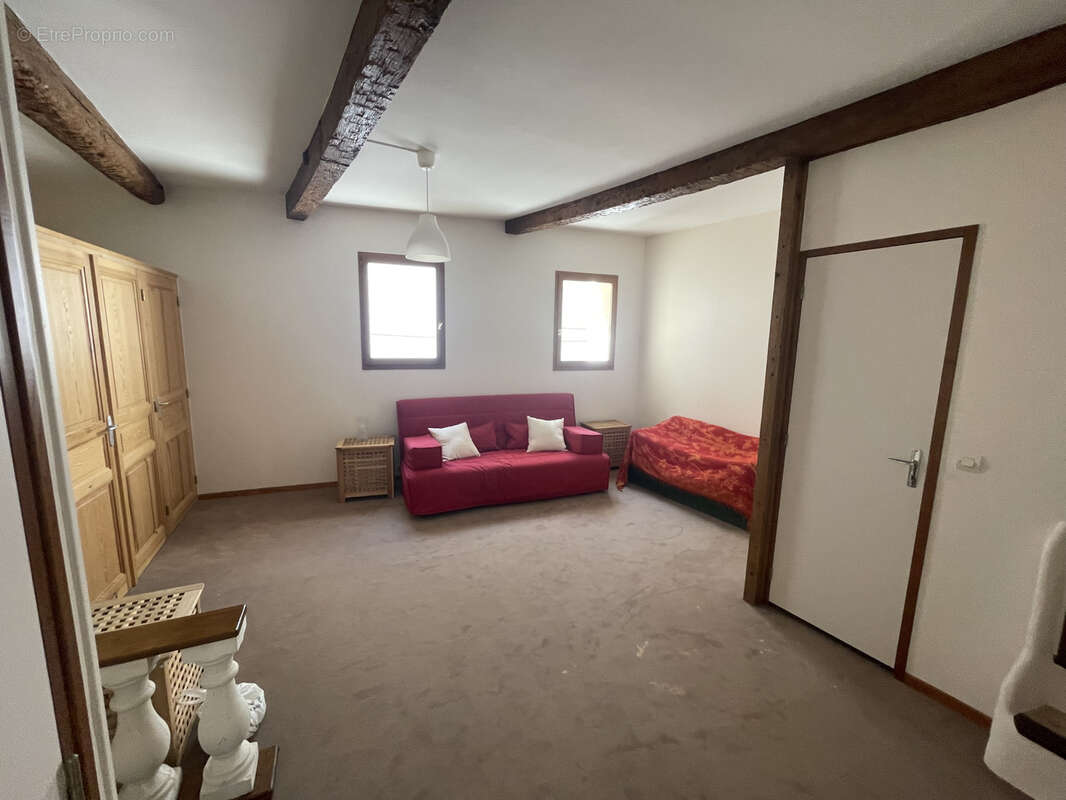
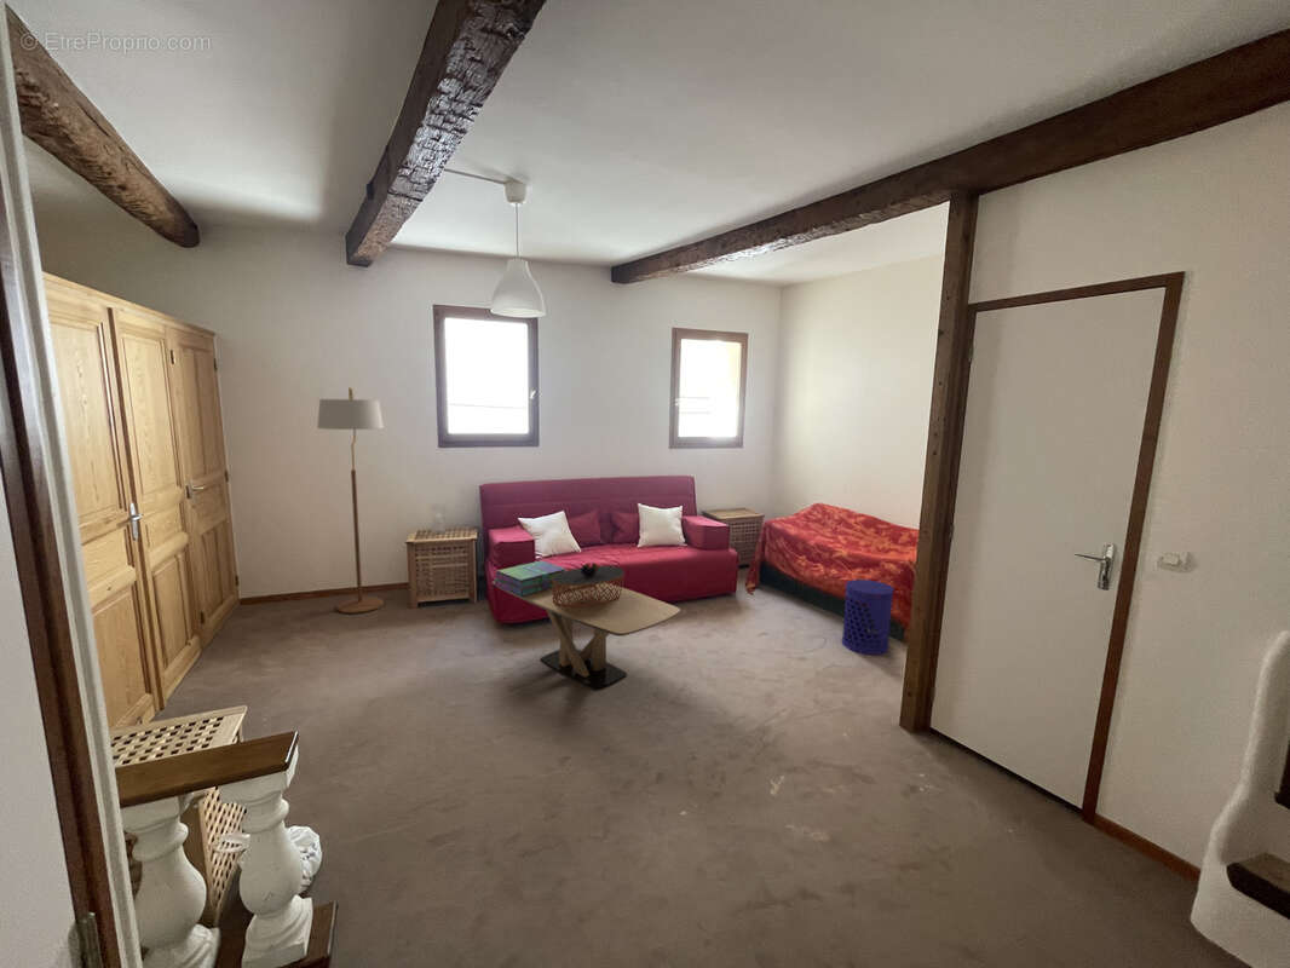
+ coffee table (582, 623)
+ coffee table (588, 578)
+ waste bin (866, 616)
+ stack of books (531, 576)
+ floor lamp (355, 499)
